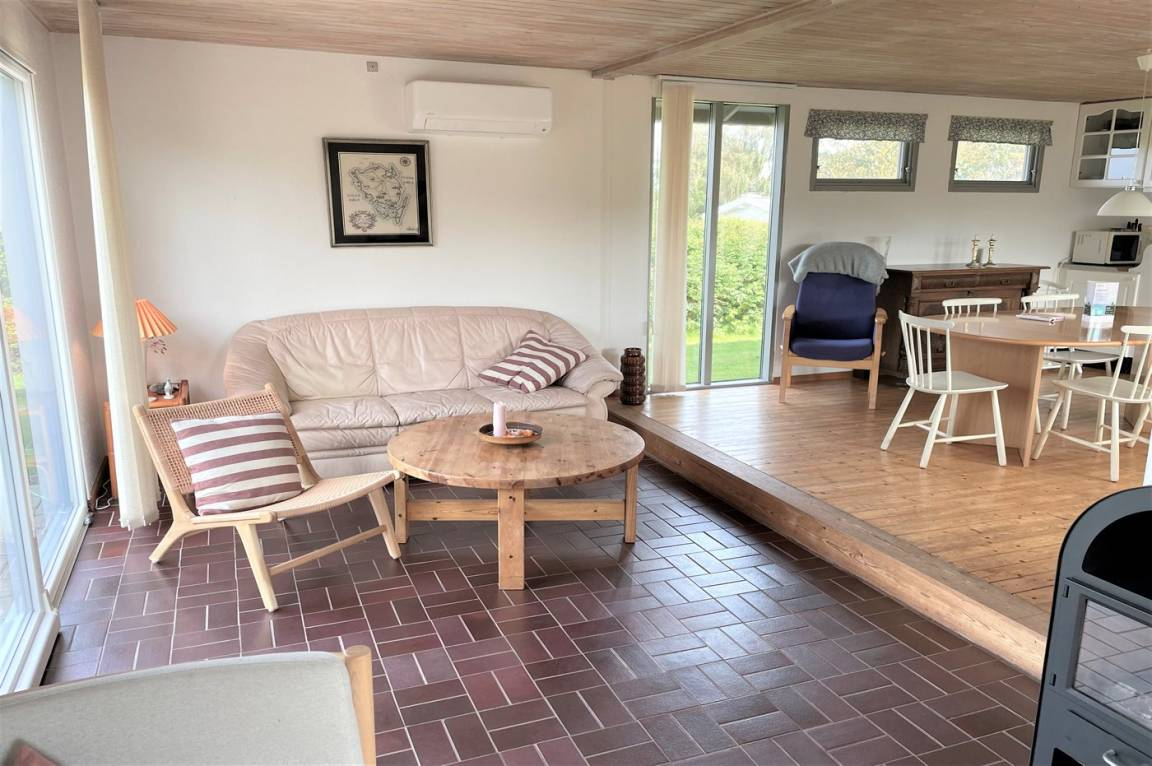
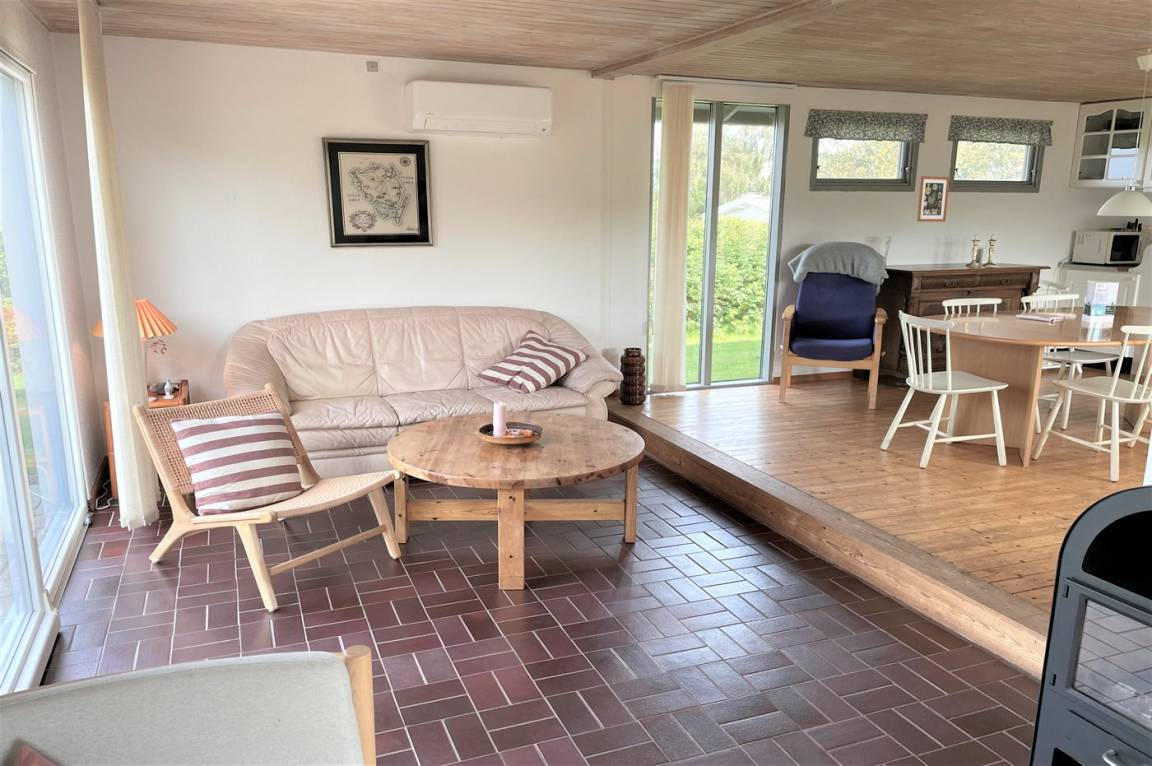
+ wall art (933, 199)
